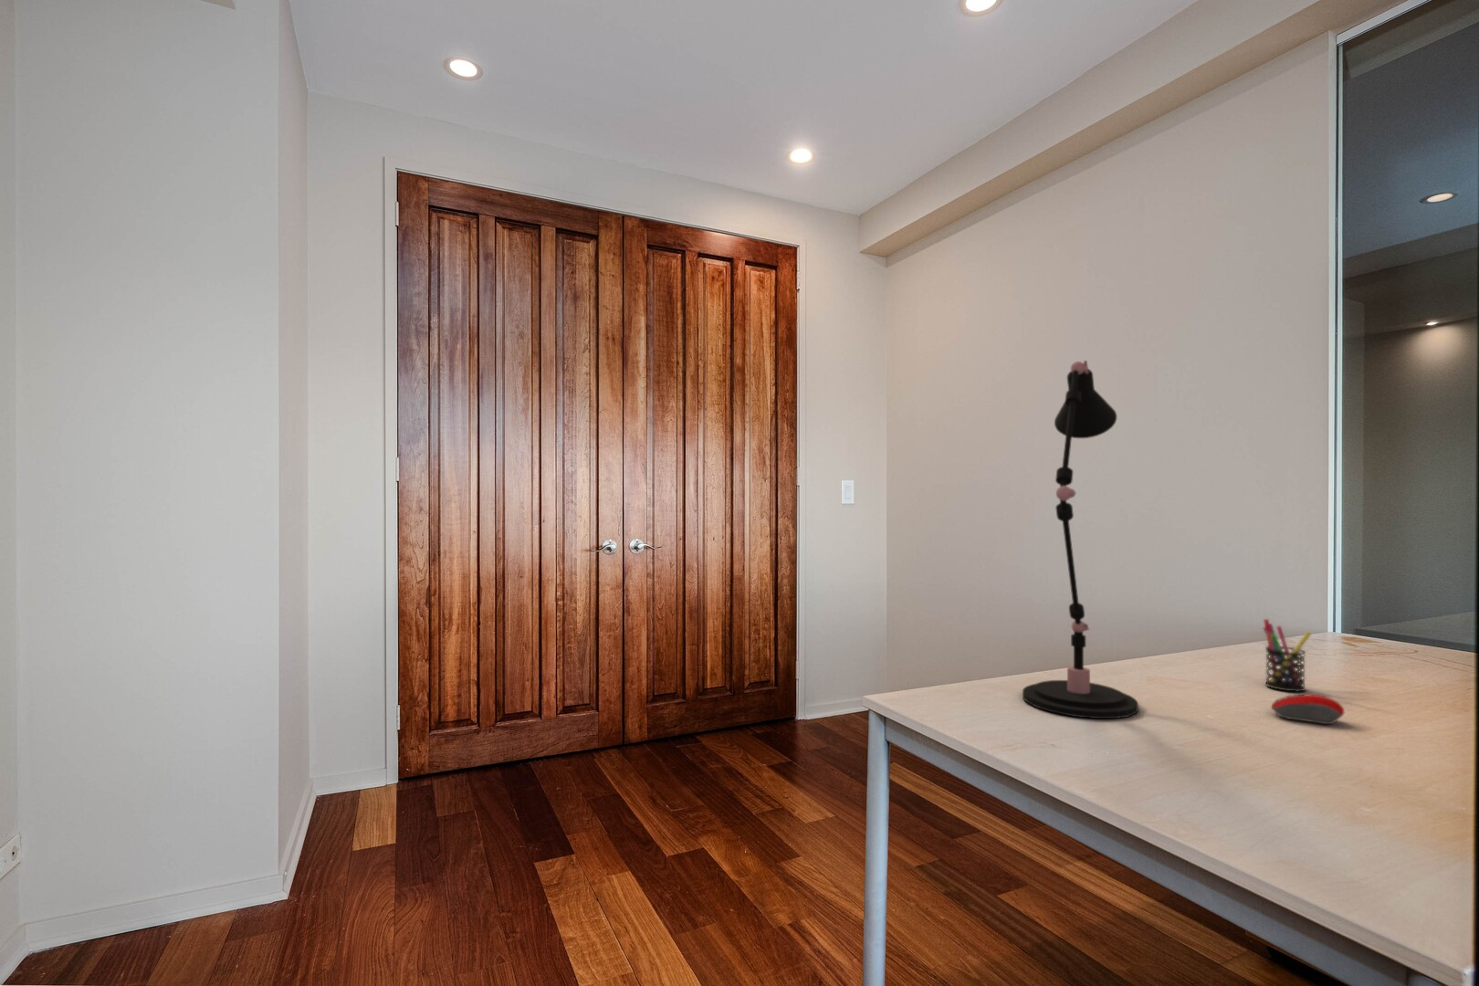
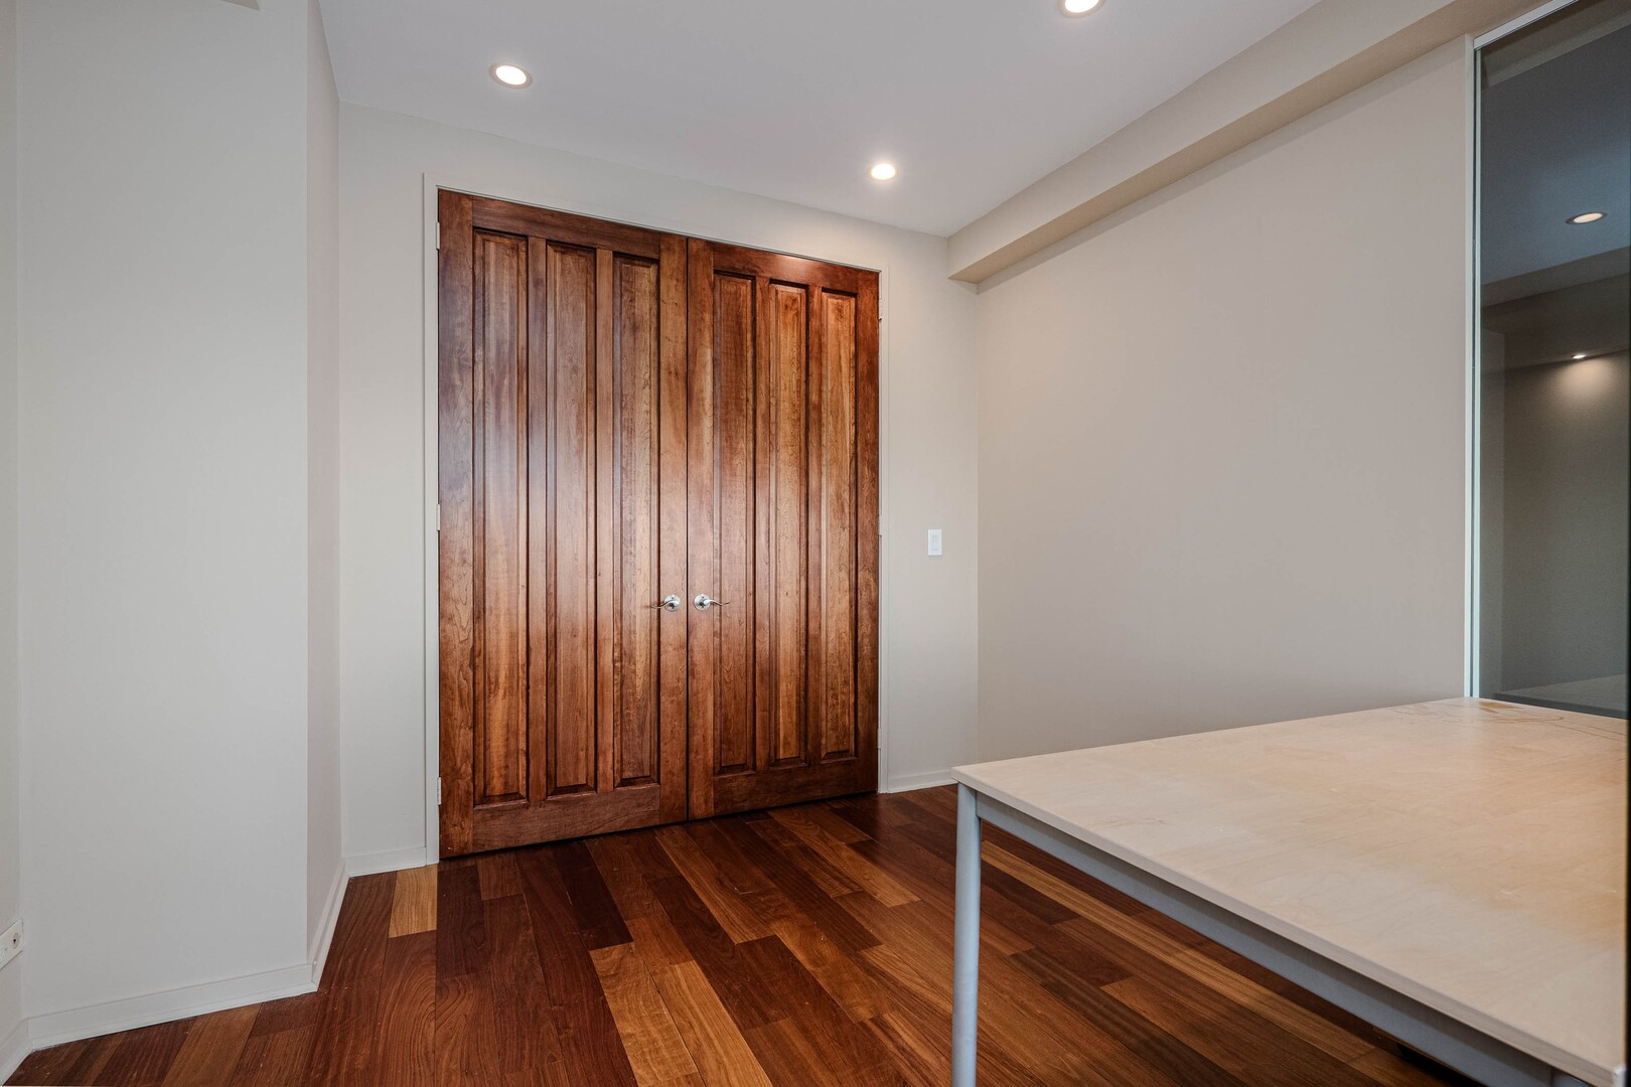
- computer mouse (1306, 705)
- desk lamp (1070, 534)
- pen holder (1281, 654)
